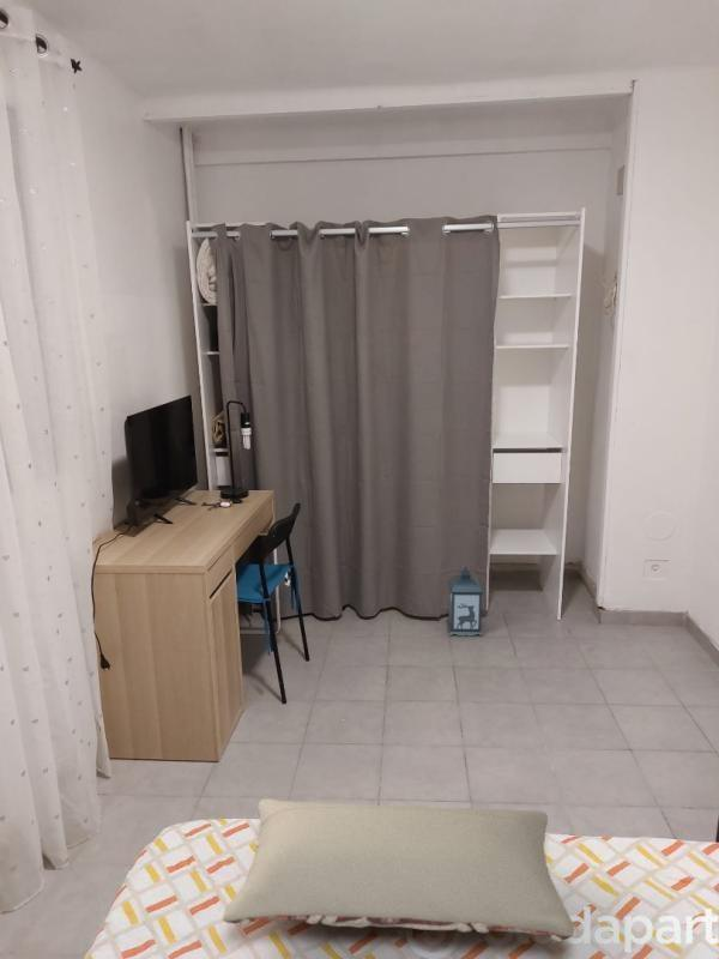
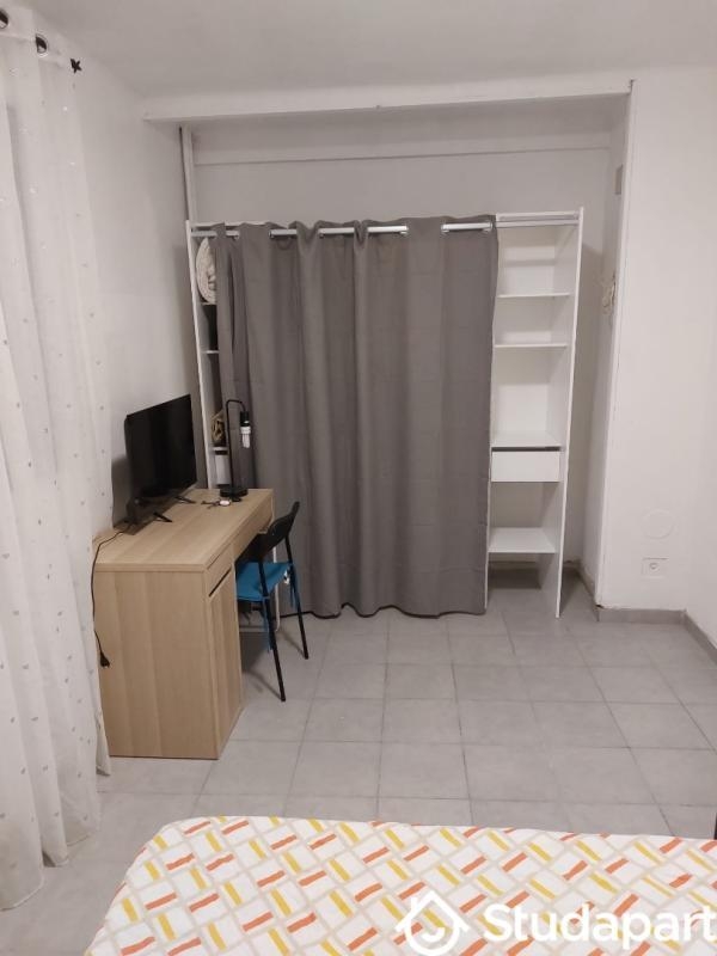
- lantern (465, 597)
- pillow (399, 862)
